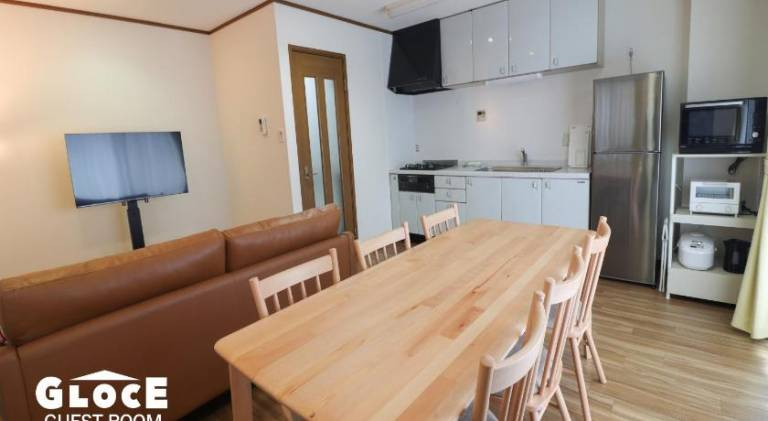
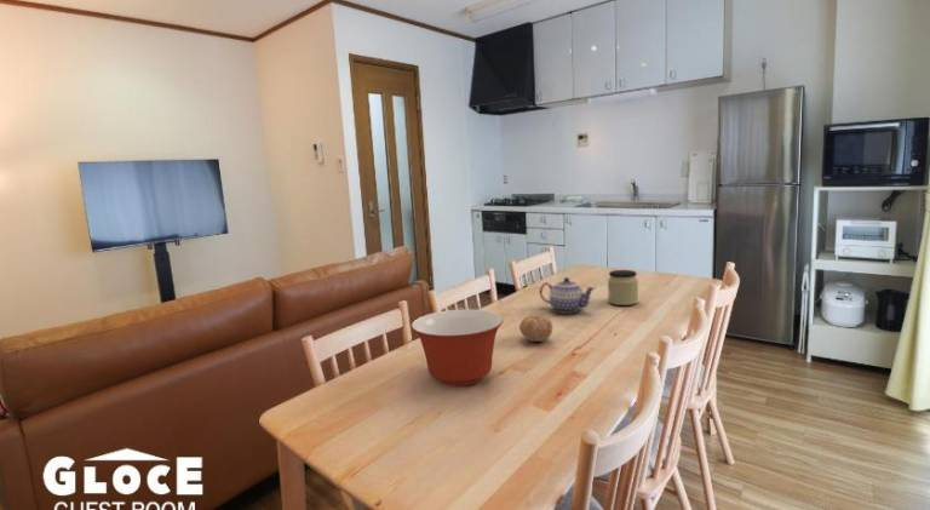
+ teapot (567, 293)
+ fruit (536, 327)
+ mixing bowl (459, 349)
+ jar (622, 287)
